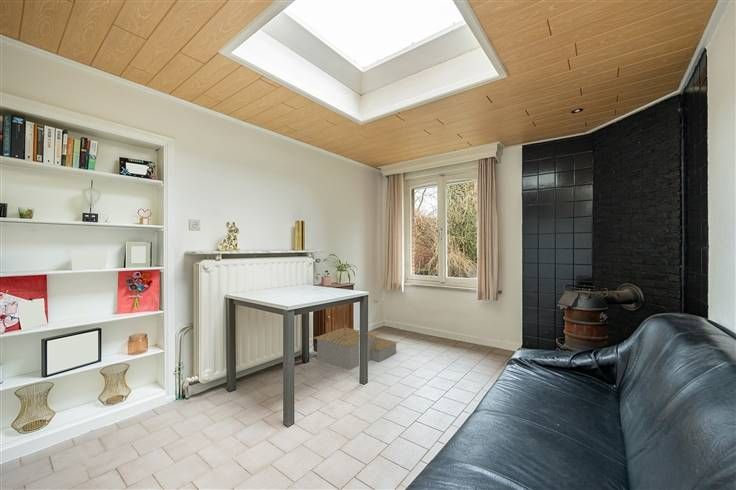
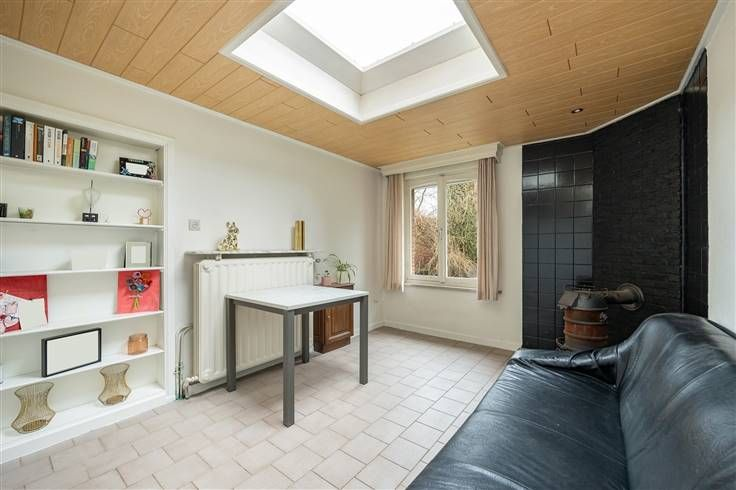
- architectural model (357, 340)
